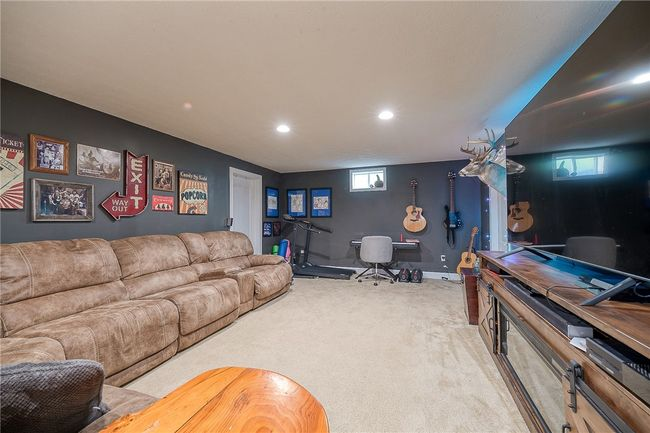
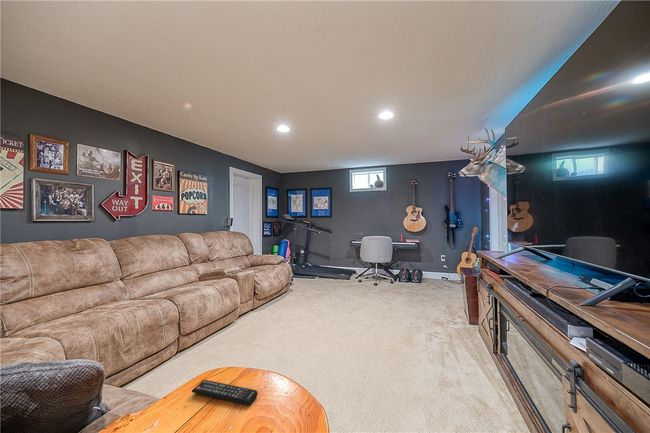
+ remote control (224, 392)
